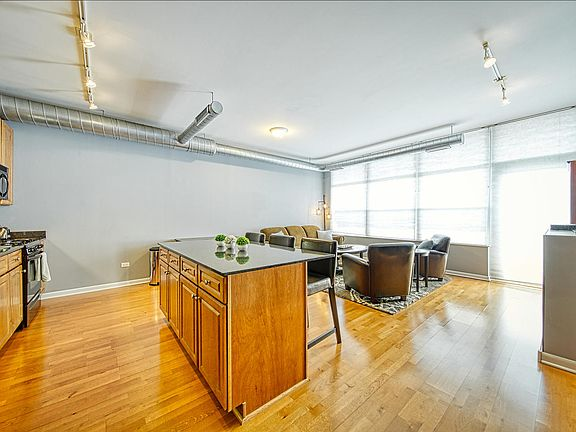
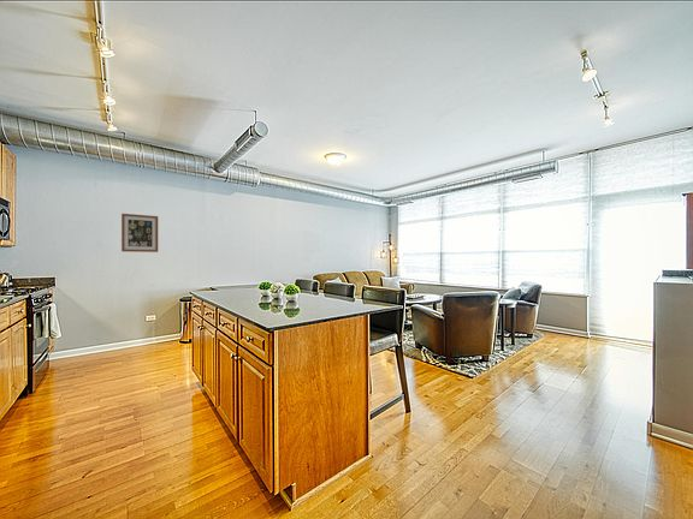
+ wall art (140, 233)
